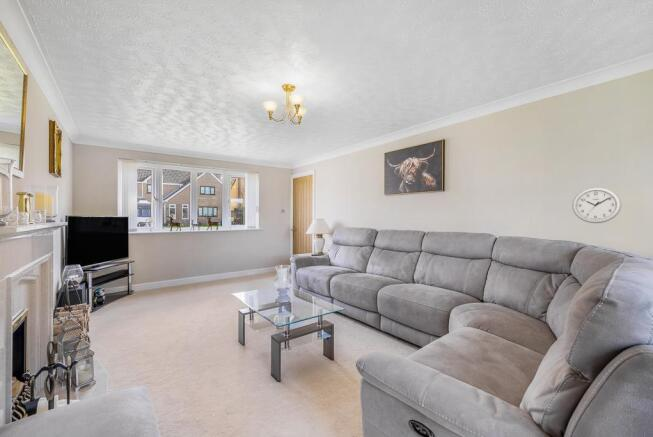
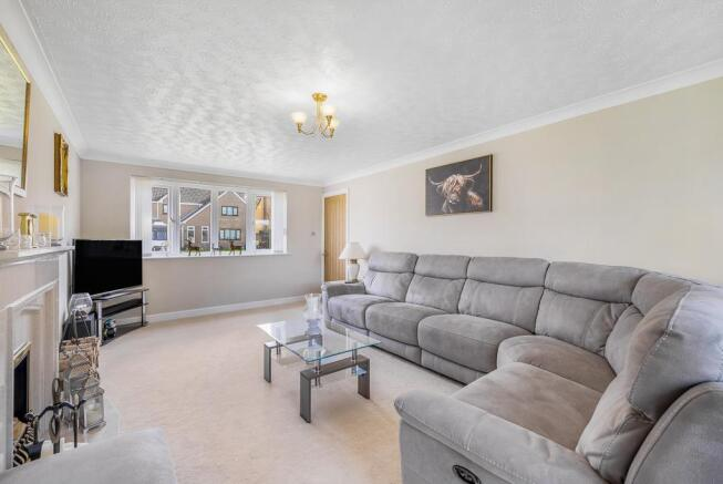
- wall clock (595, 205)
